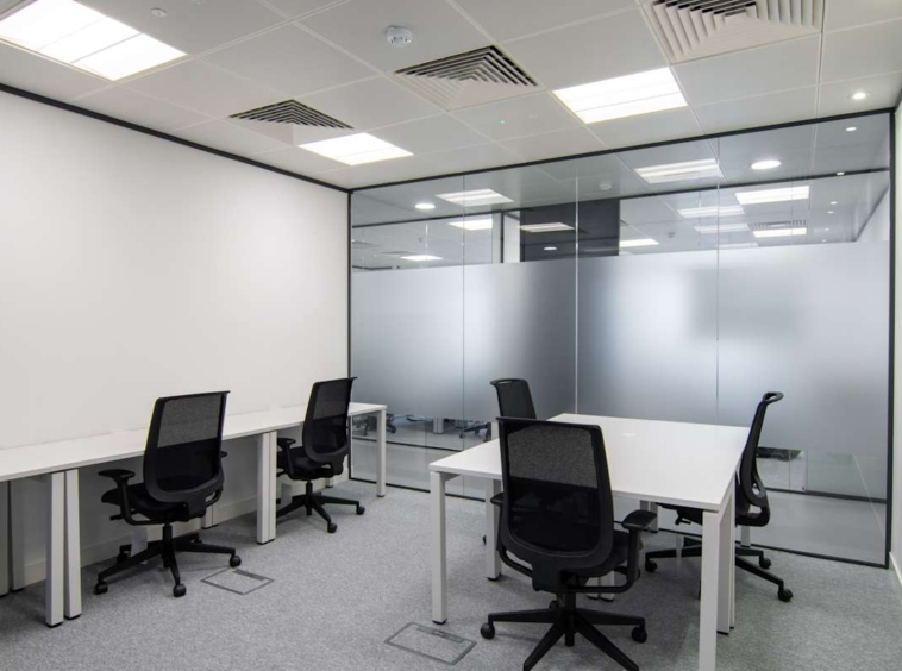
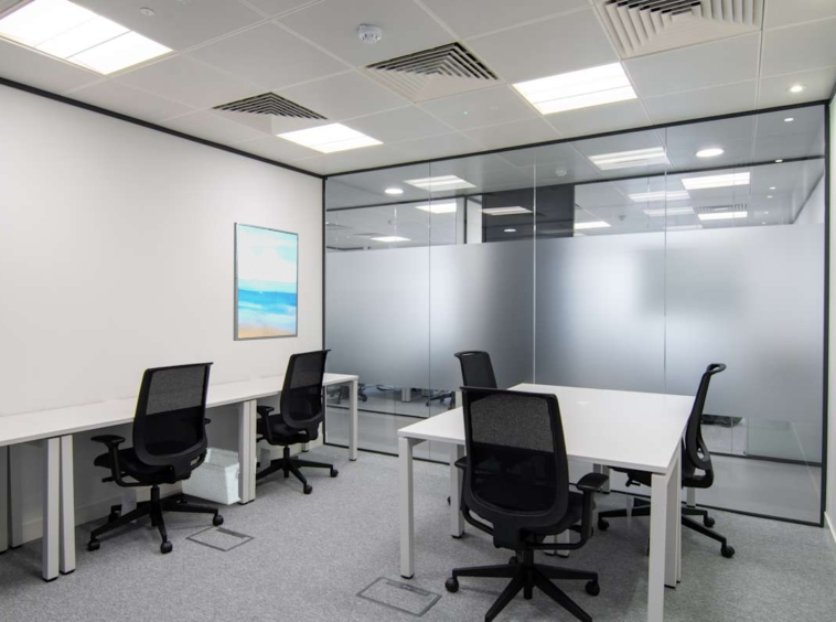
+ wall art (267, 283)
+ storage bin (217, 474)
